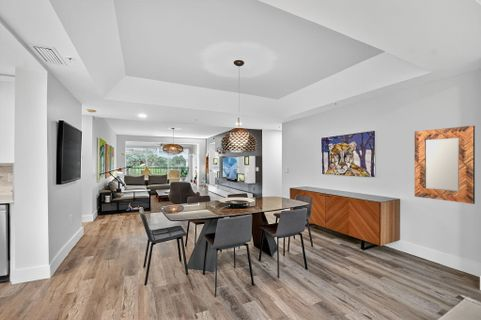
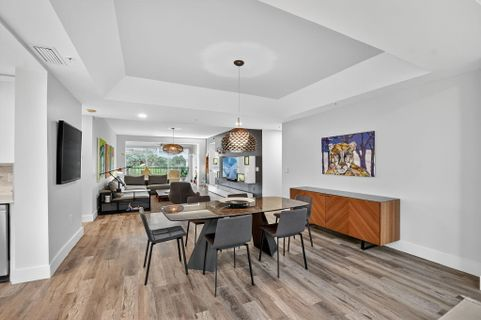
- home mirror (441, 164)
